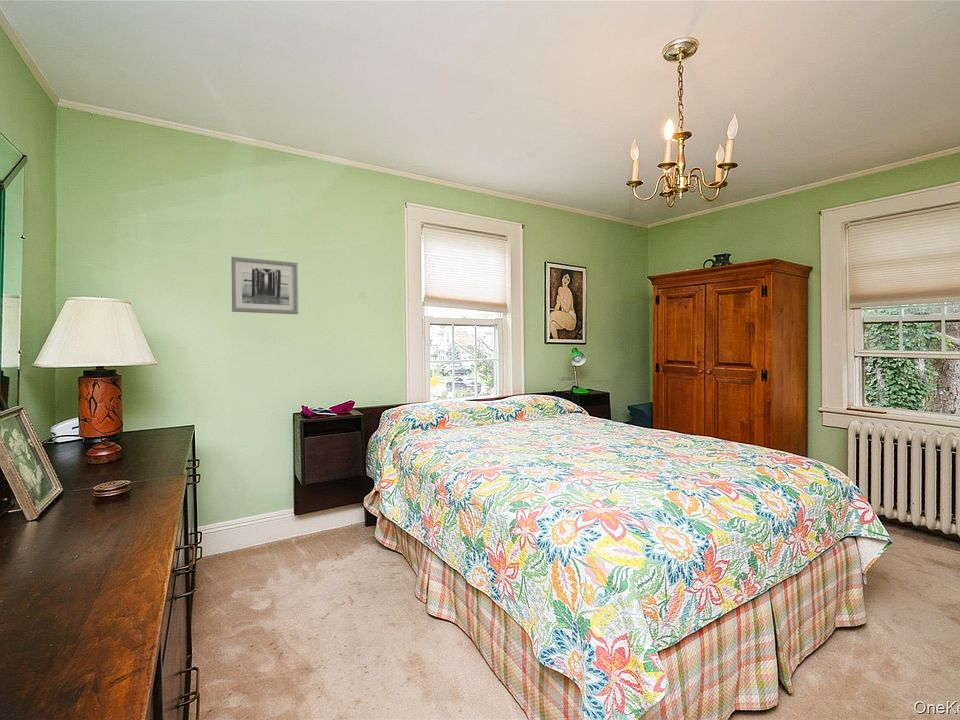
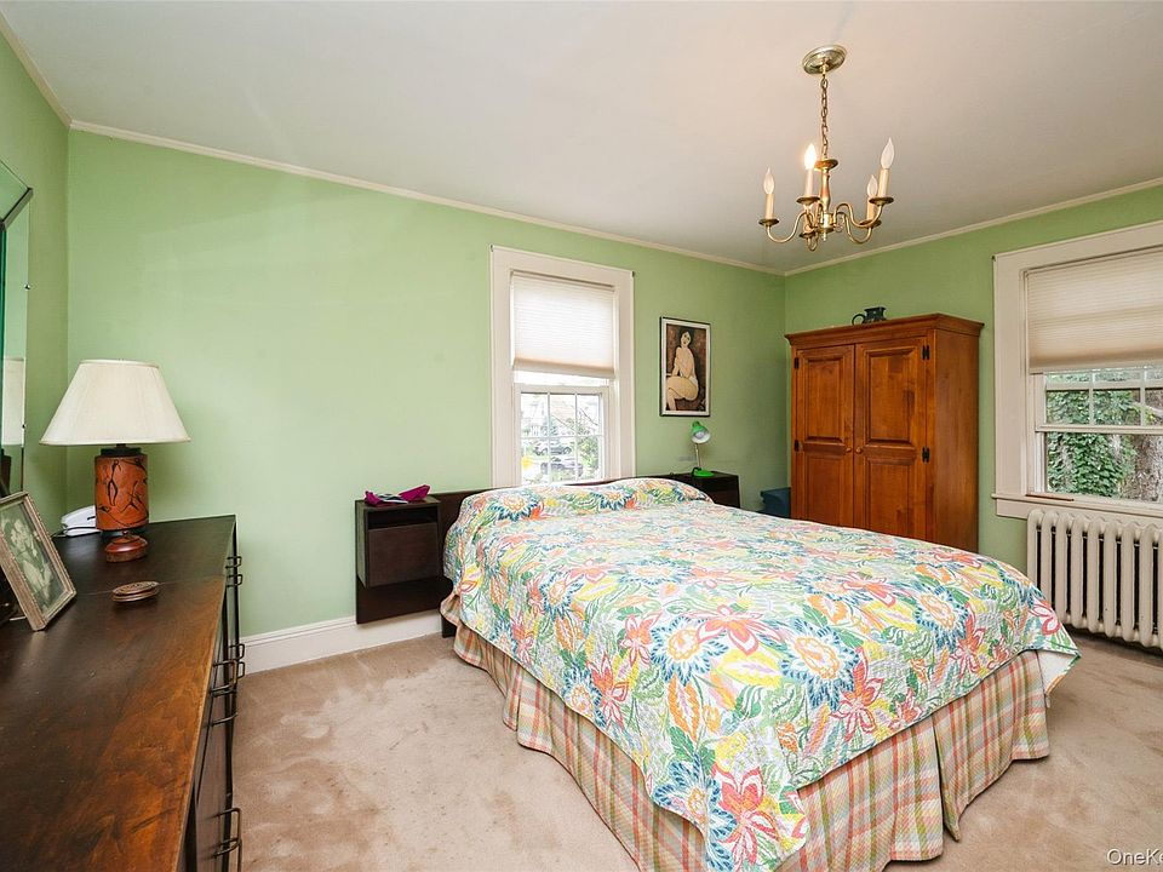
- wall art (266, 286)
